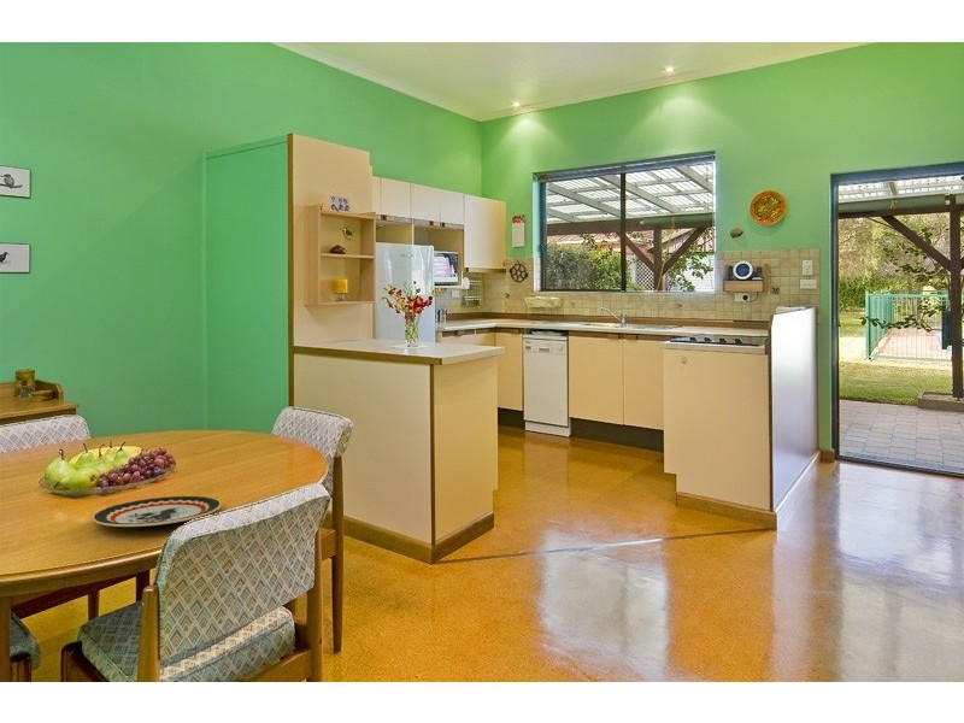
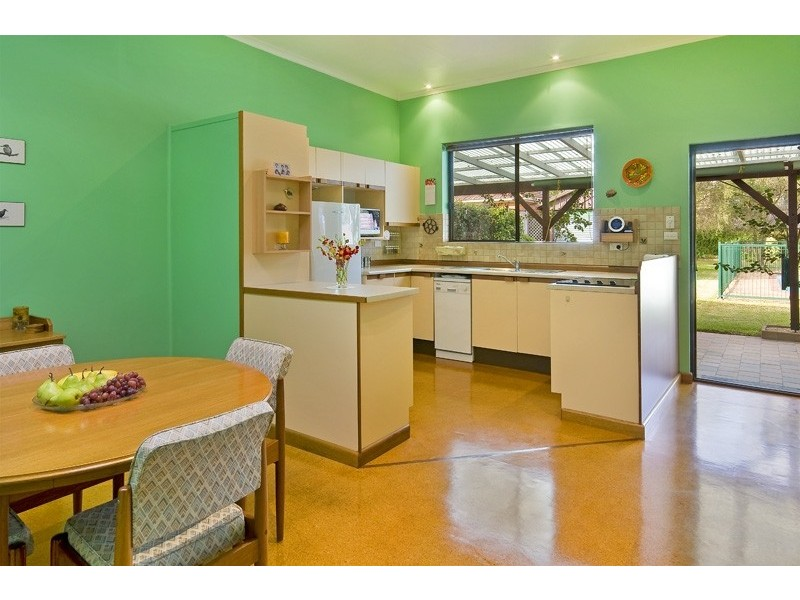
- plate (159, 513)
